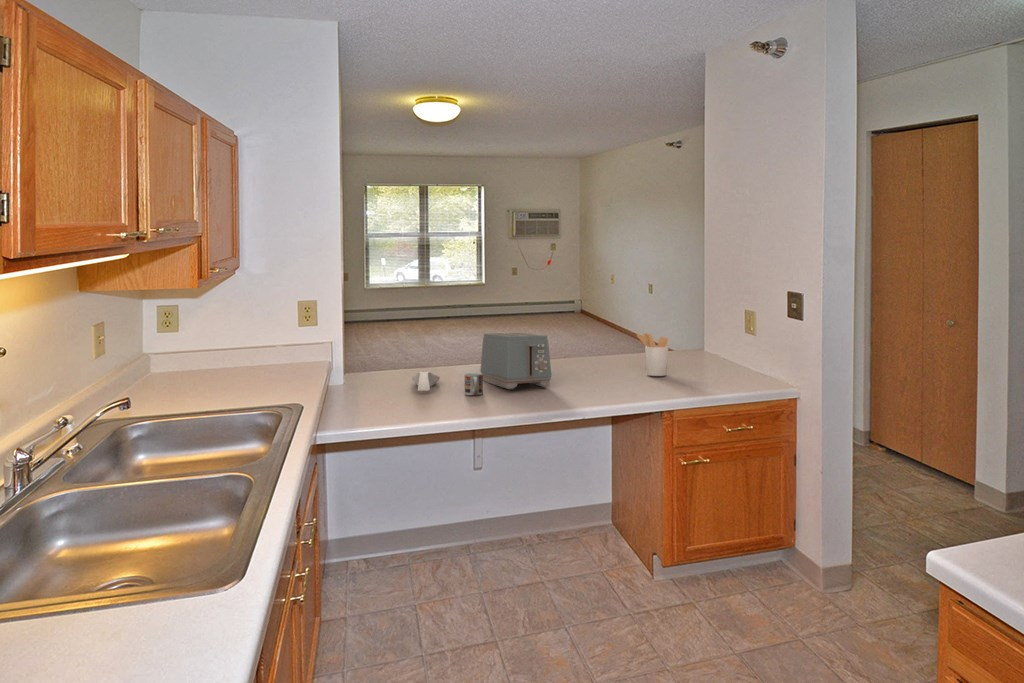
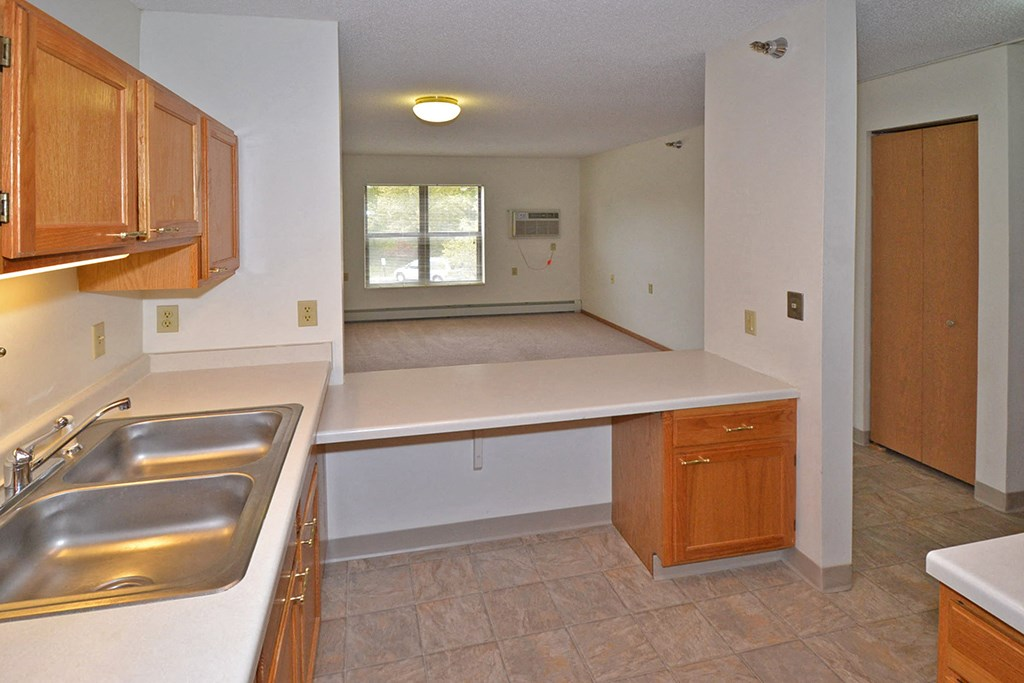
- cup (474, 384)
- utensil holder (652, 353)
- toaster (516, 359)
- spoon rest (425, 379)
